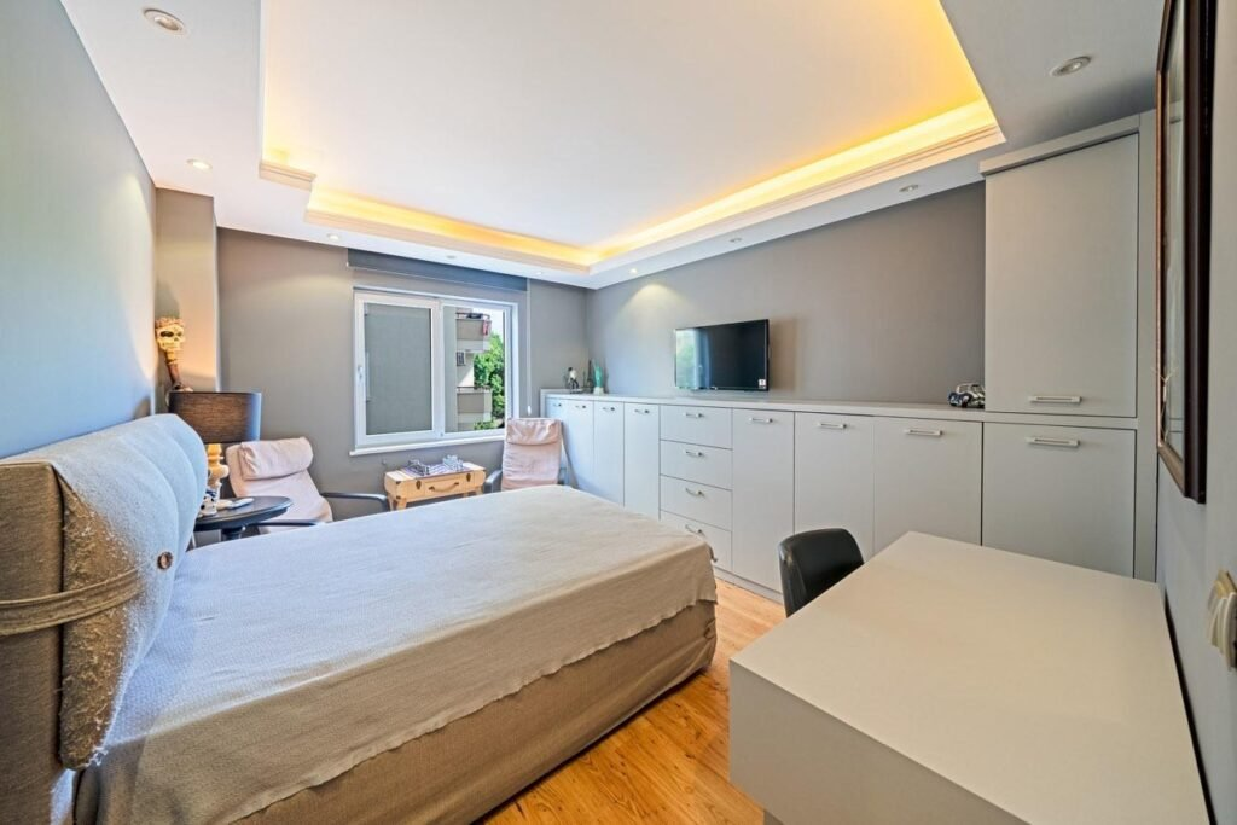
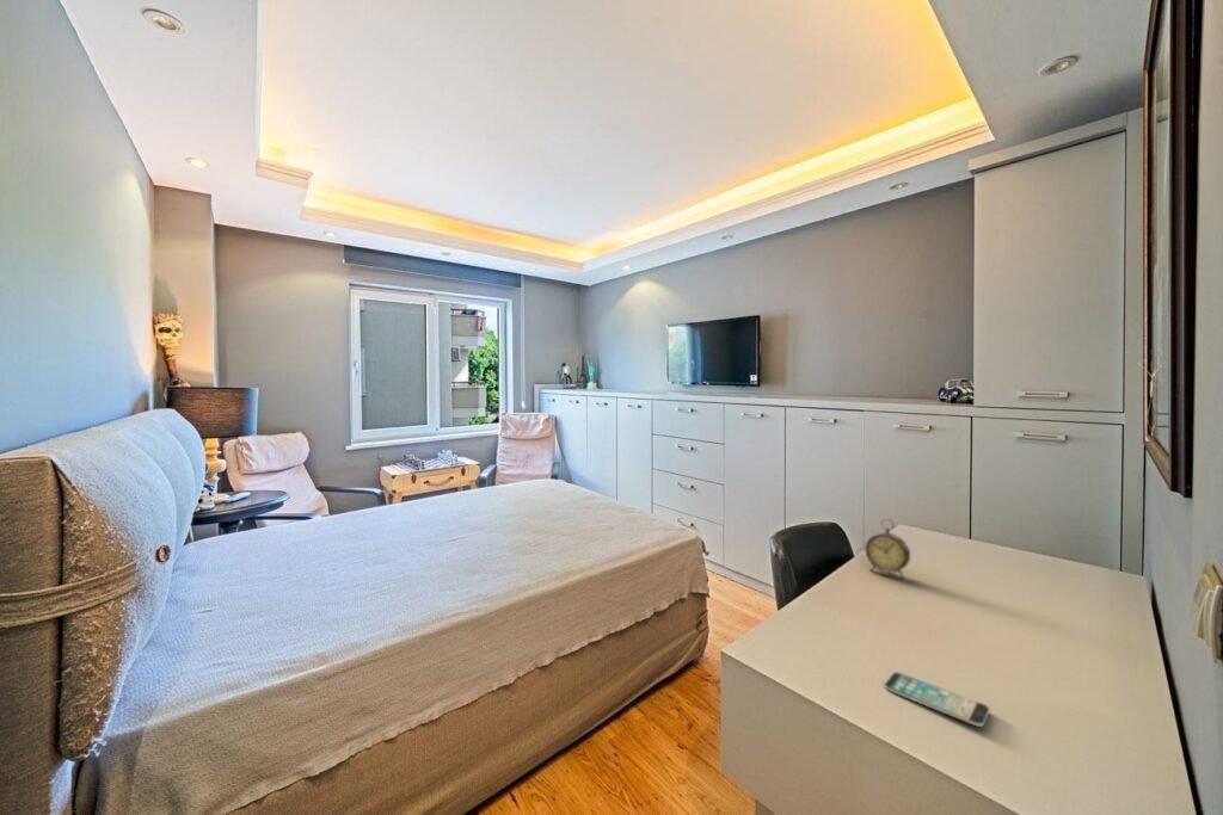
+ smartphone (934, 697)
+ alarm clock (887, 547)
